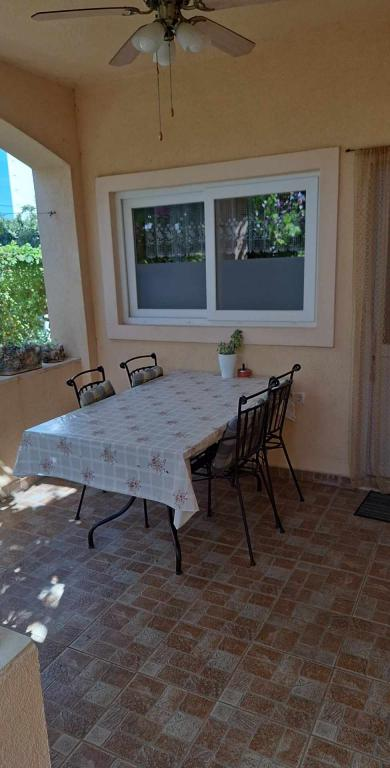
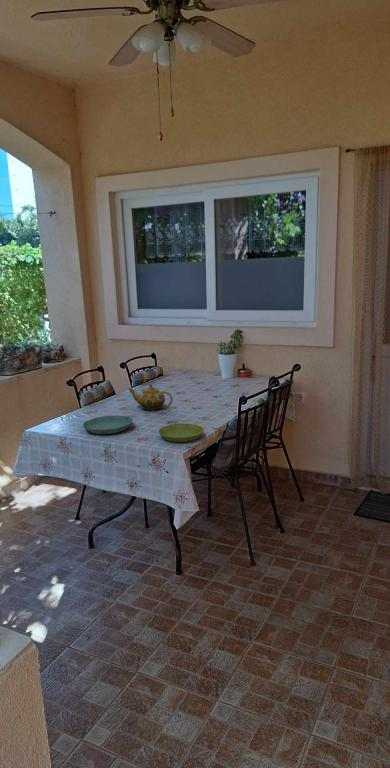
+ teapot (150, 396)
+ saucer (181, 433)
+ saucer (108, 425)
